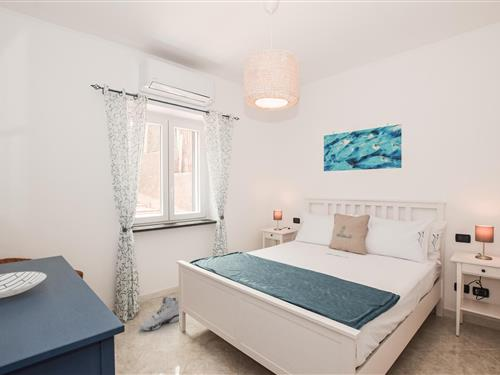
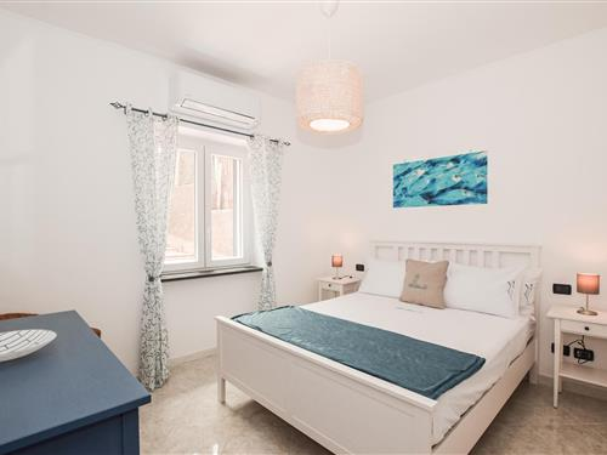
- sneaker (161, 312)
